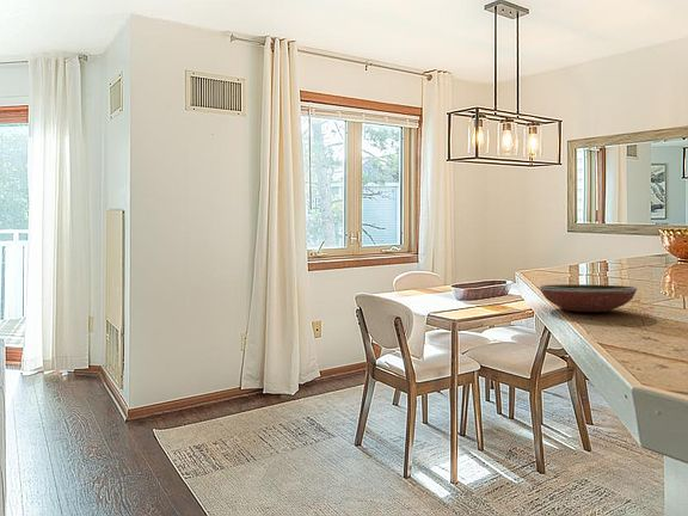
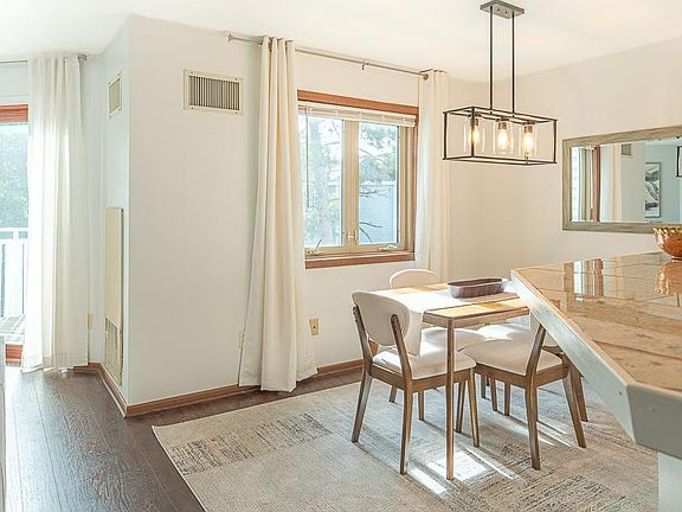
- decorative bowl (586, 297)
